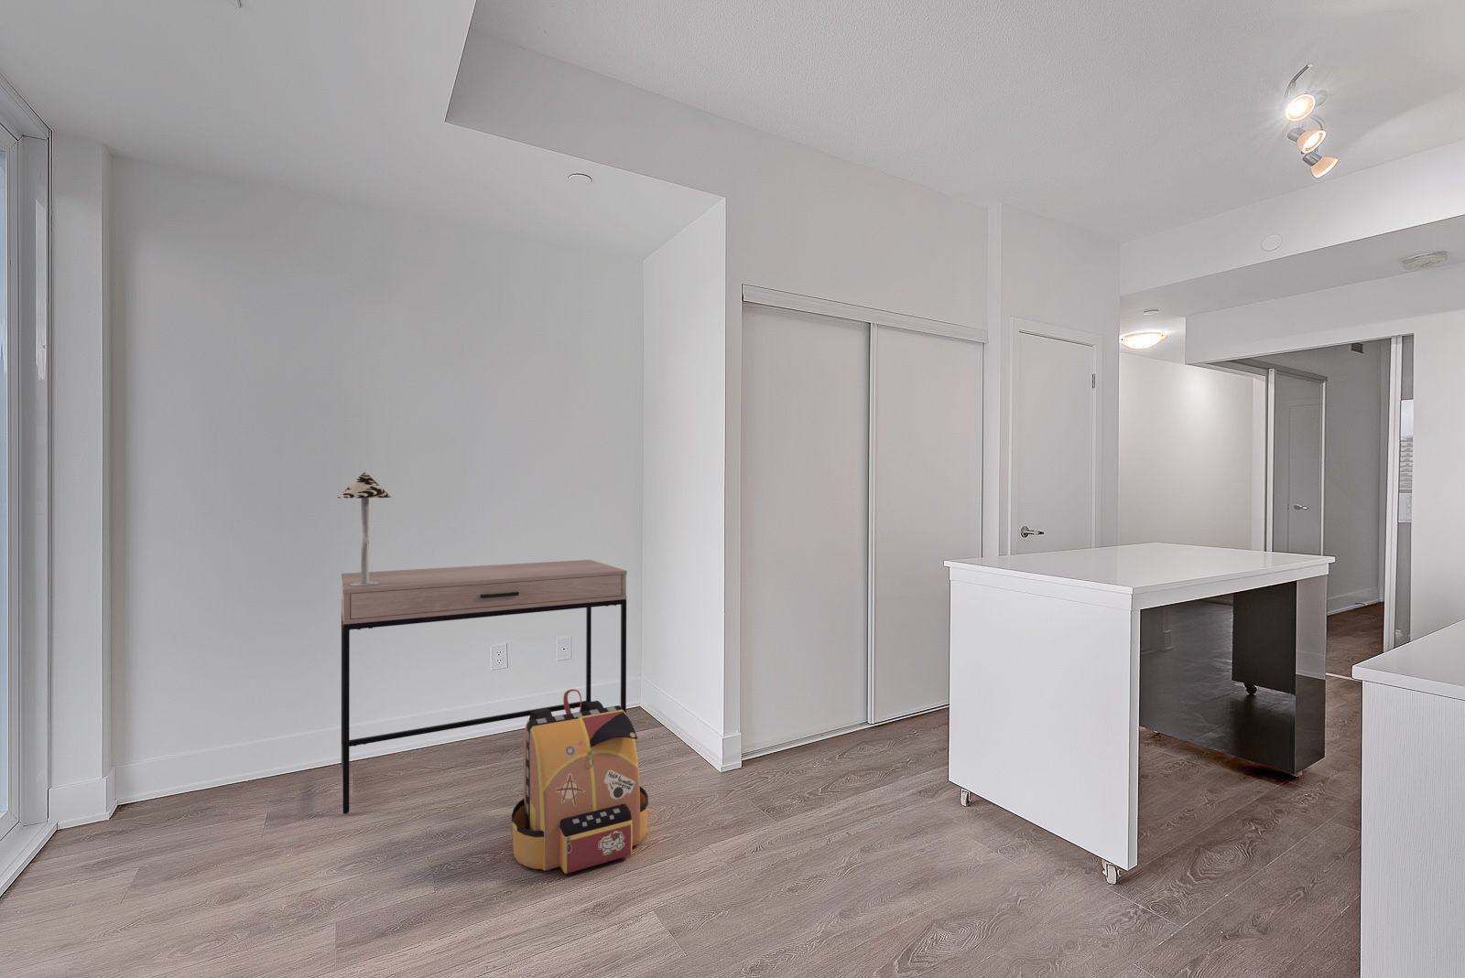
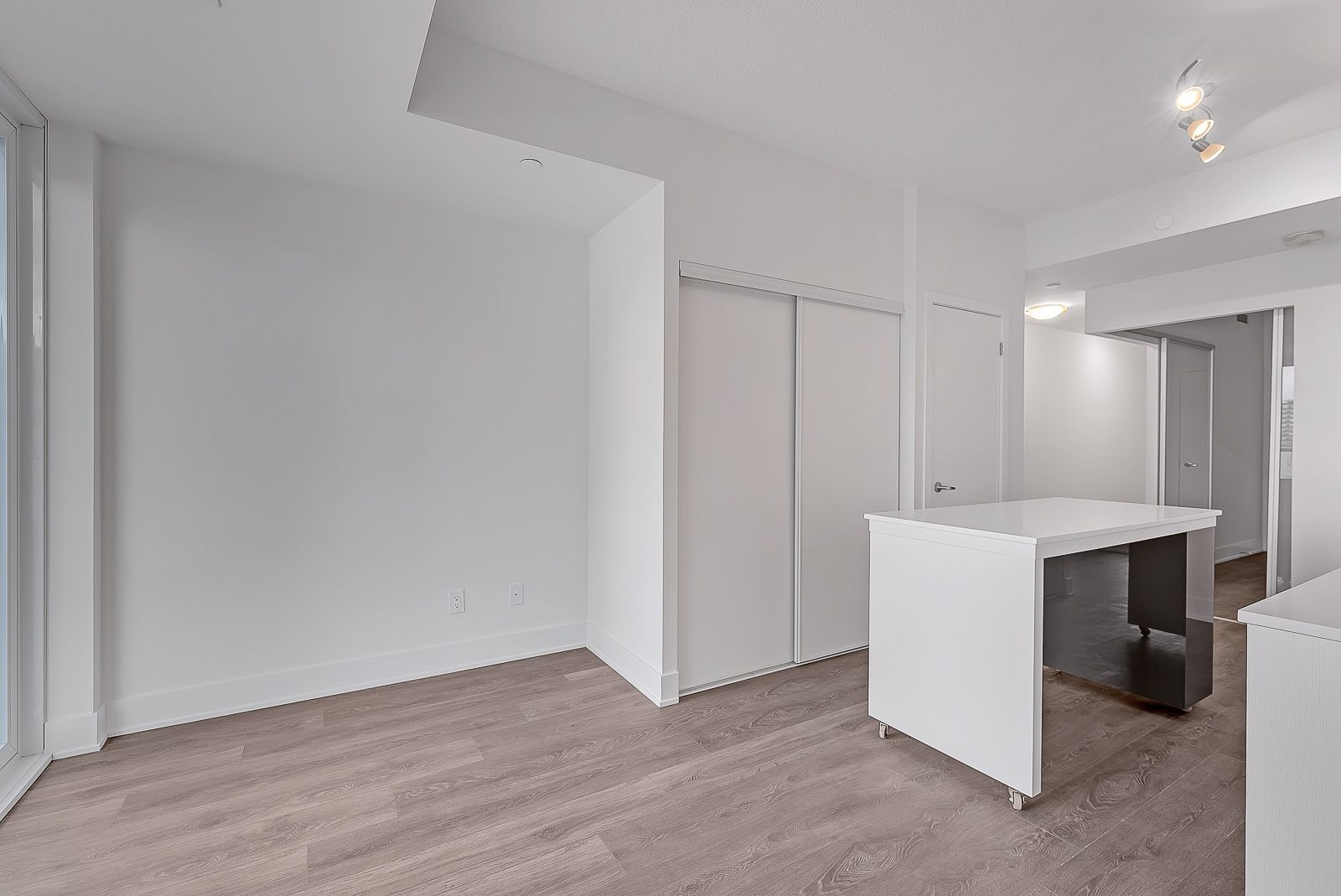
- backpack (579, 766)
- desk (484, 617)
- table lamp (365, 527)
